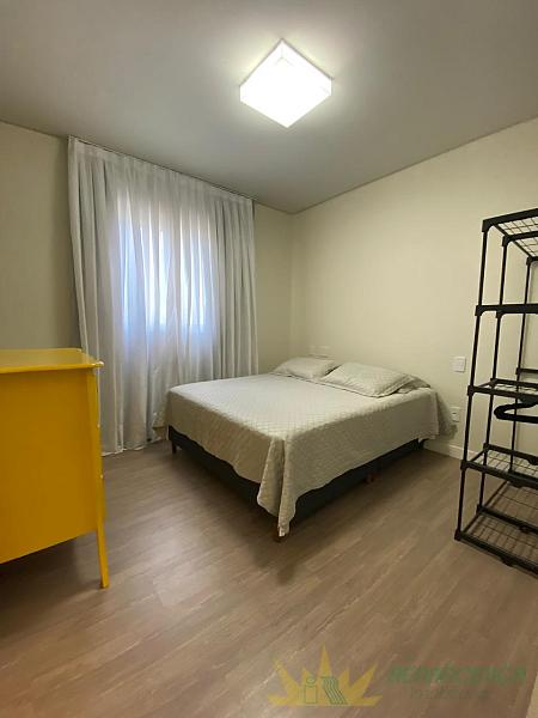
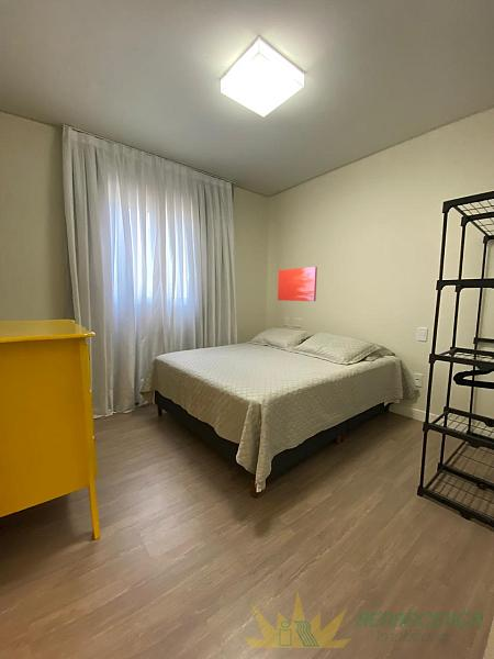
+ wall art (295, 284)
